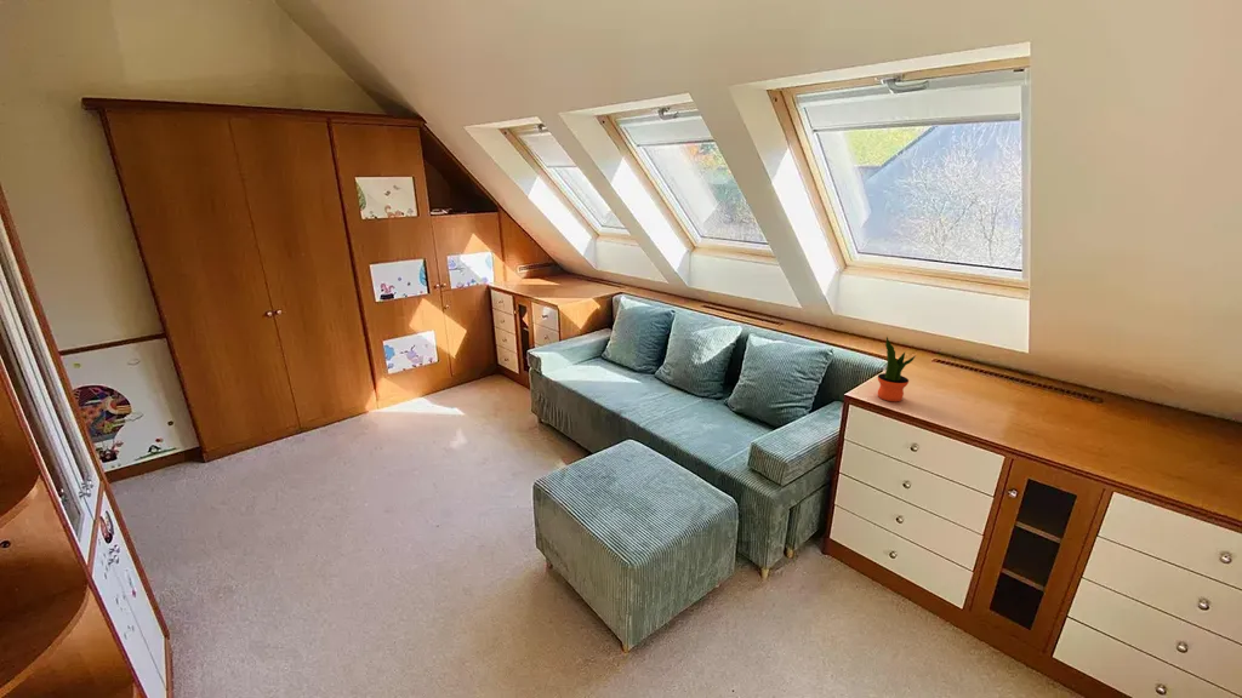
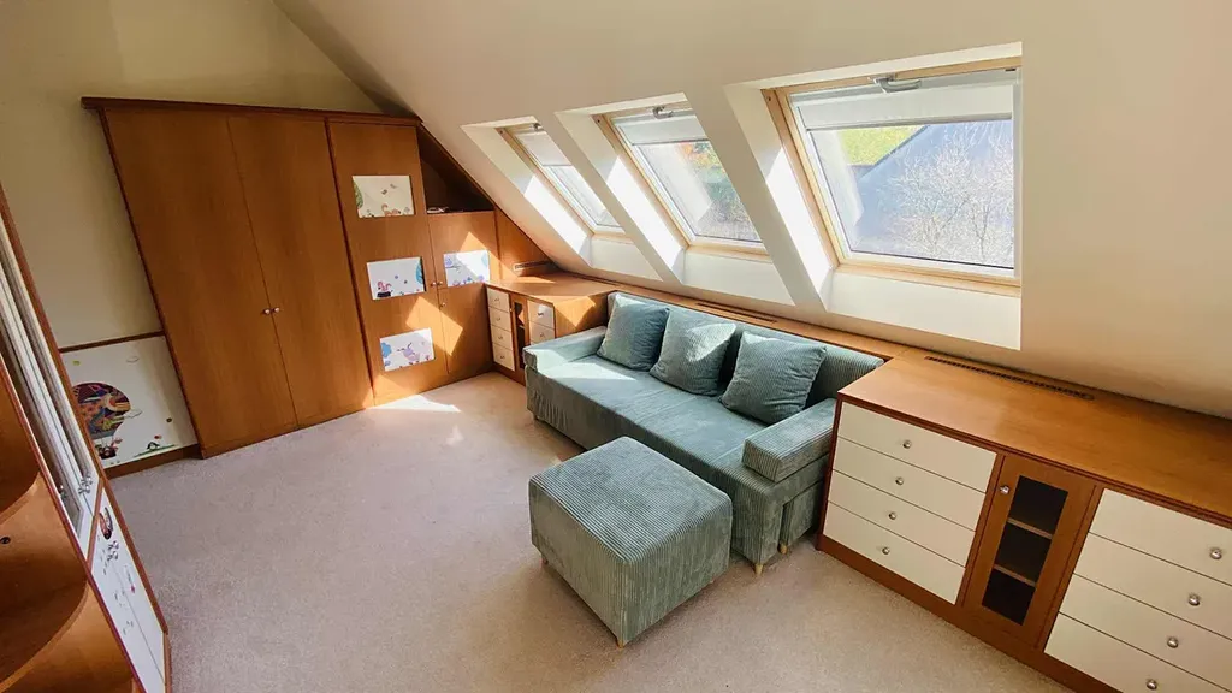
- potted plant (893, 367)
